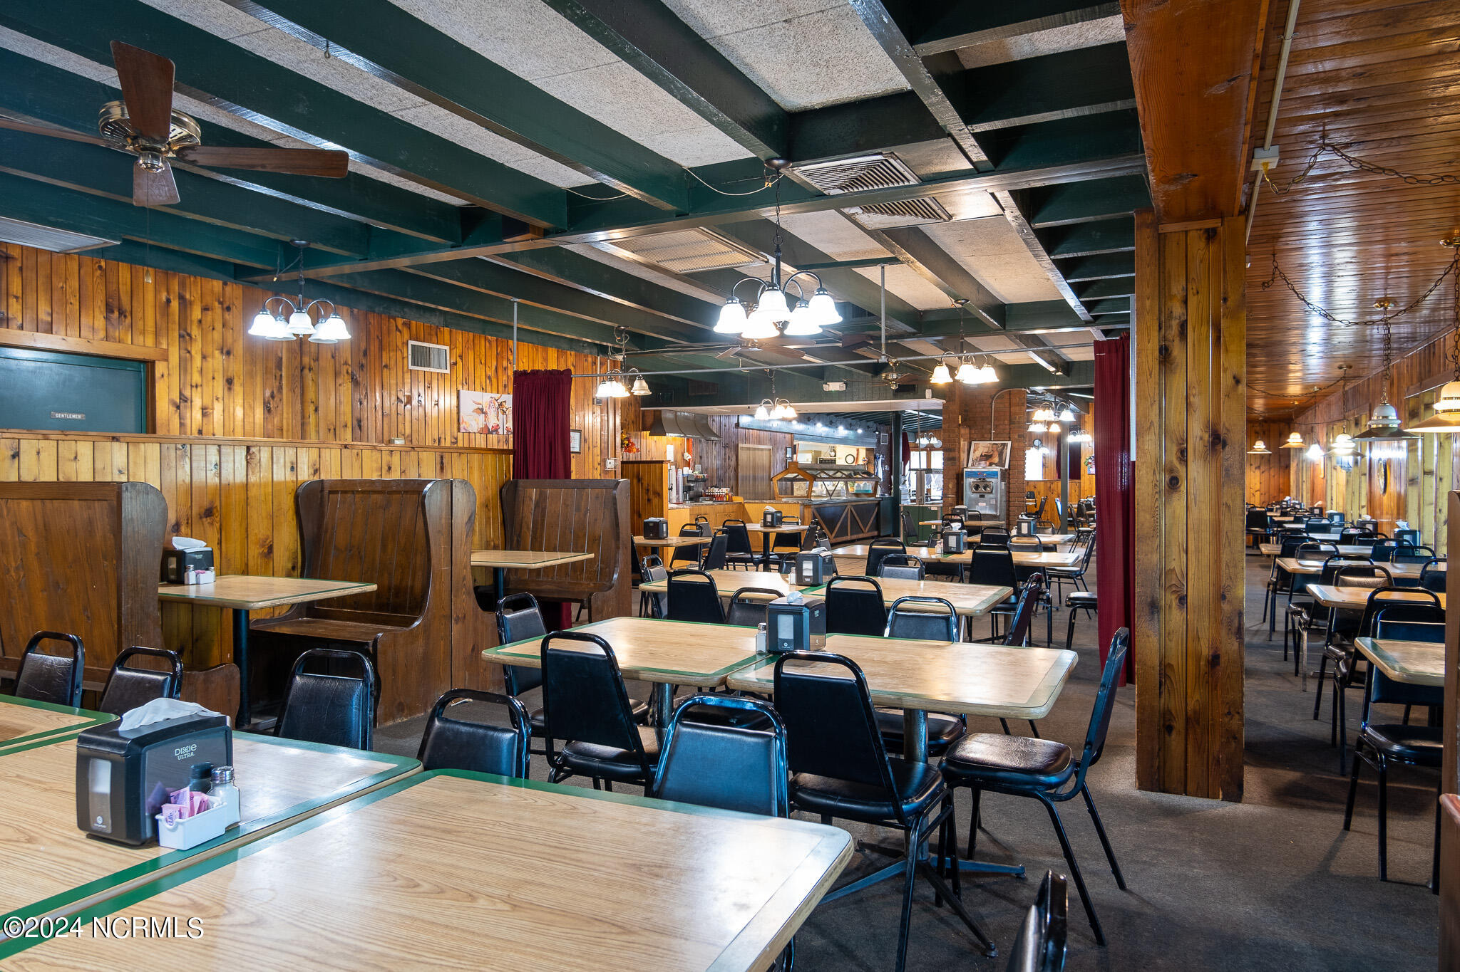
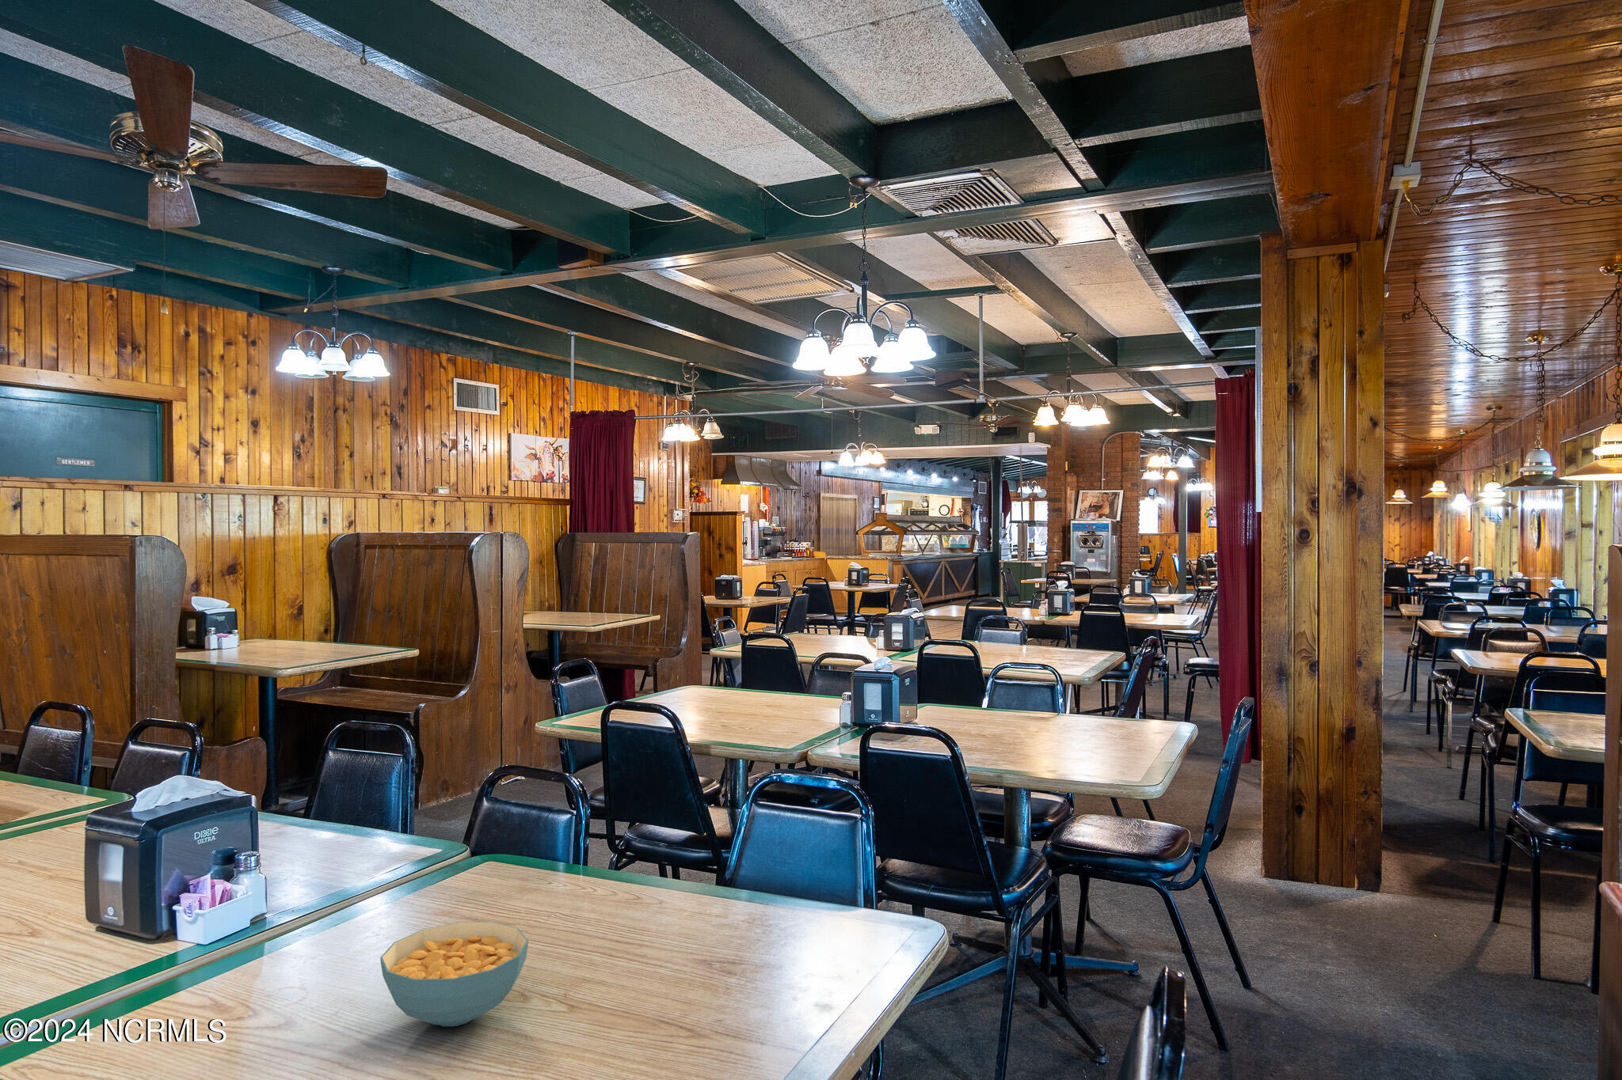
+ cereal bowl (456, 982)
